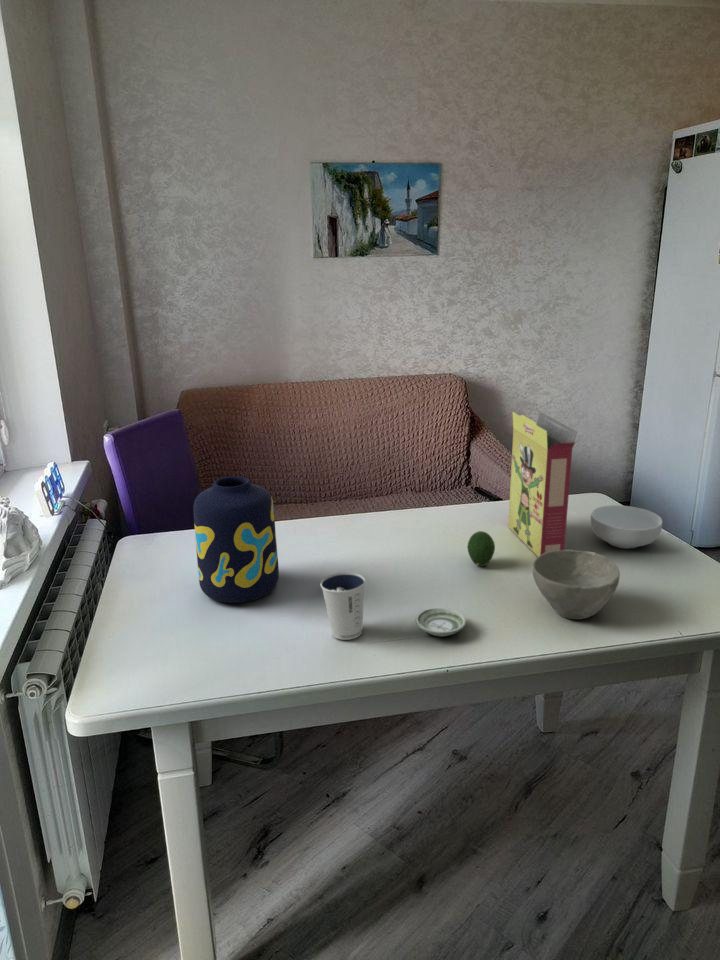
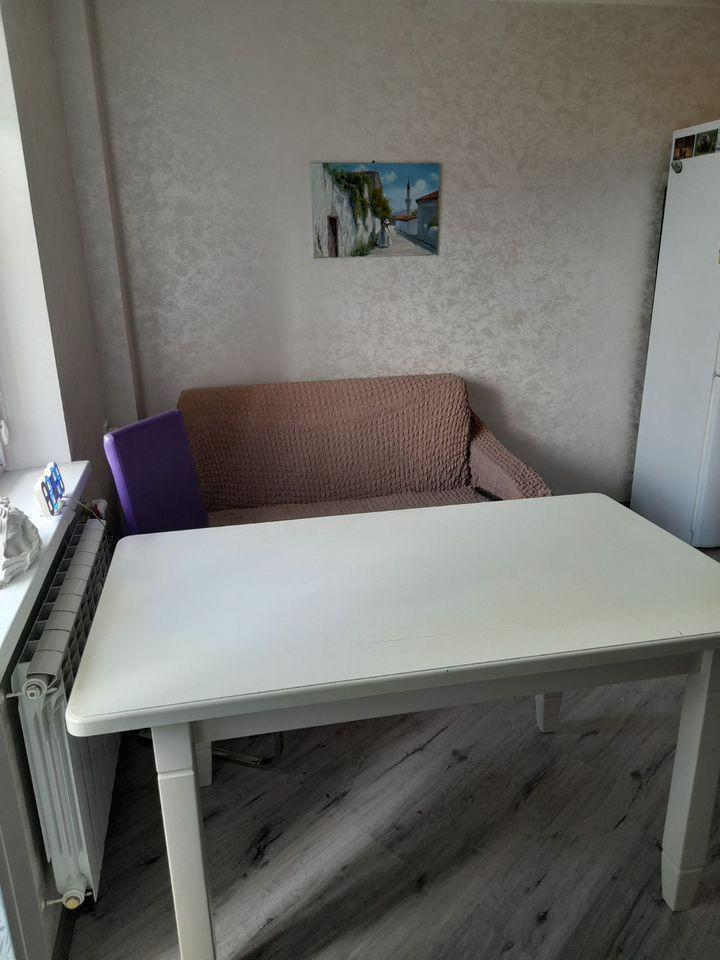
- fruit (481, 548)
- cereal bowl (625, 529)
- cereal box (538, 480)
- saucer (440, 624)
- dixie cup (343, 606)
- vase (236, 536)
- bowl (573, 587)
